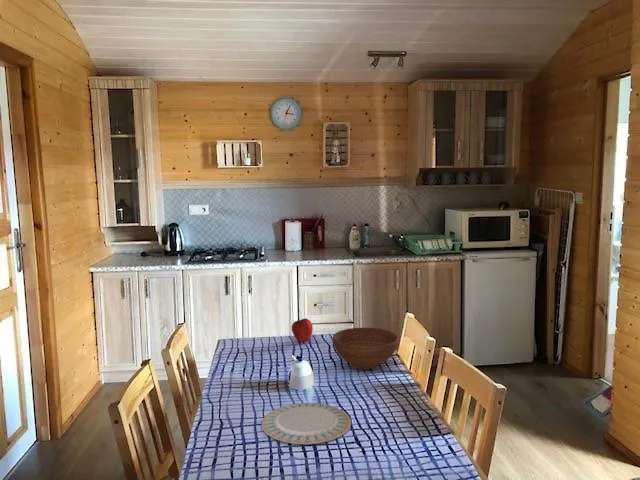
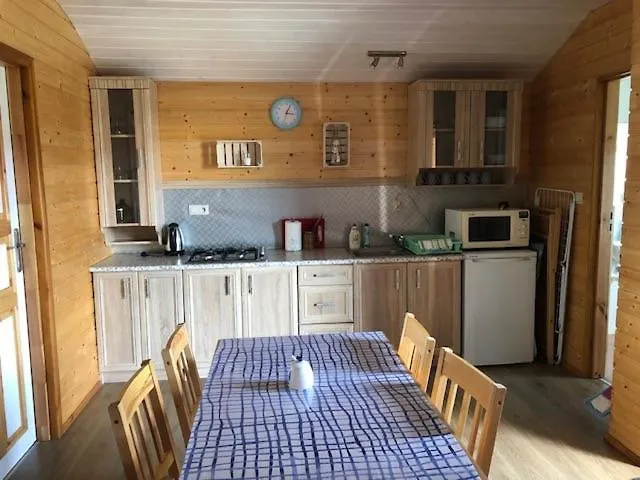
- chinaware (306, 420)
- apple (302, 329)
- bowl (365, 351)
